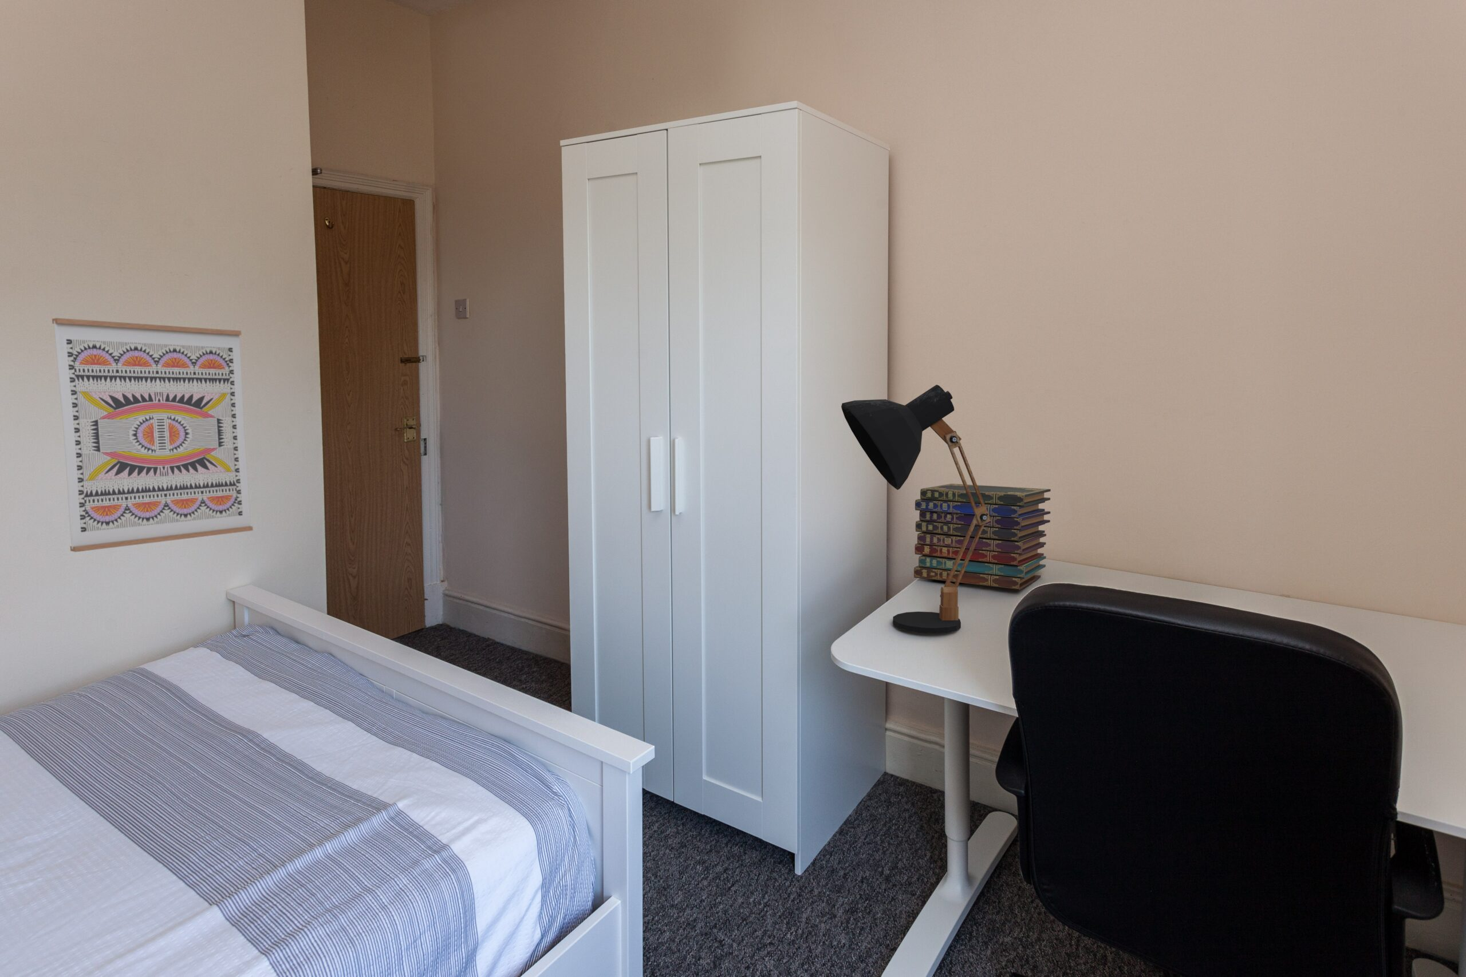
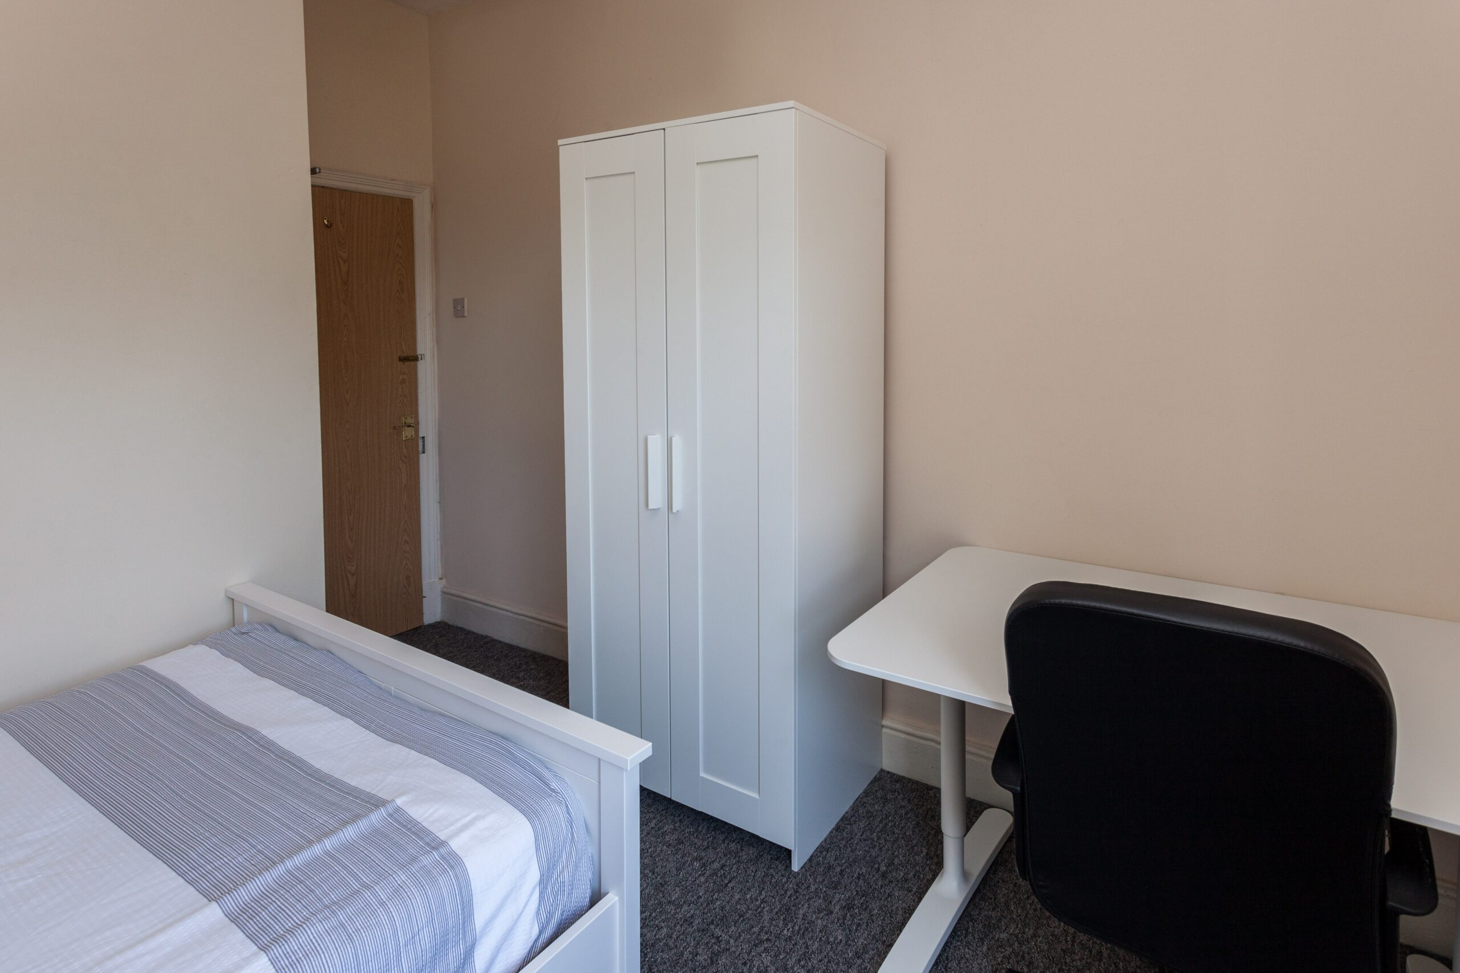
- desk lamp (900, 489)
- wall art (161, 434)
- book stack (982, 533)
